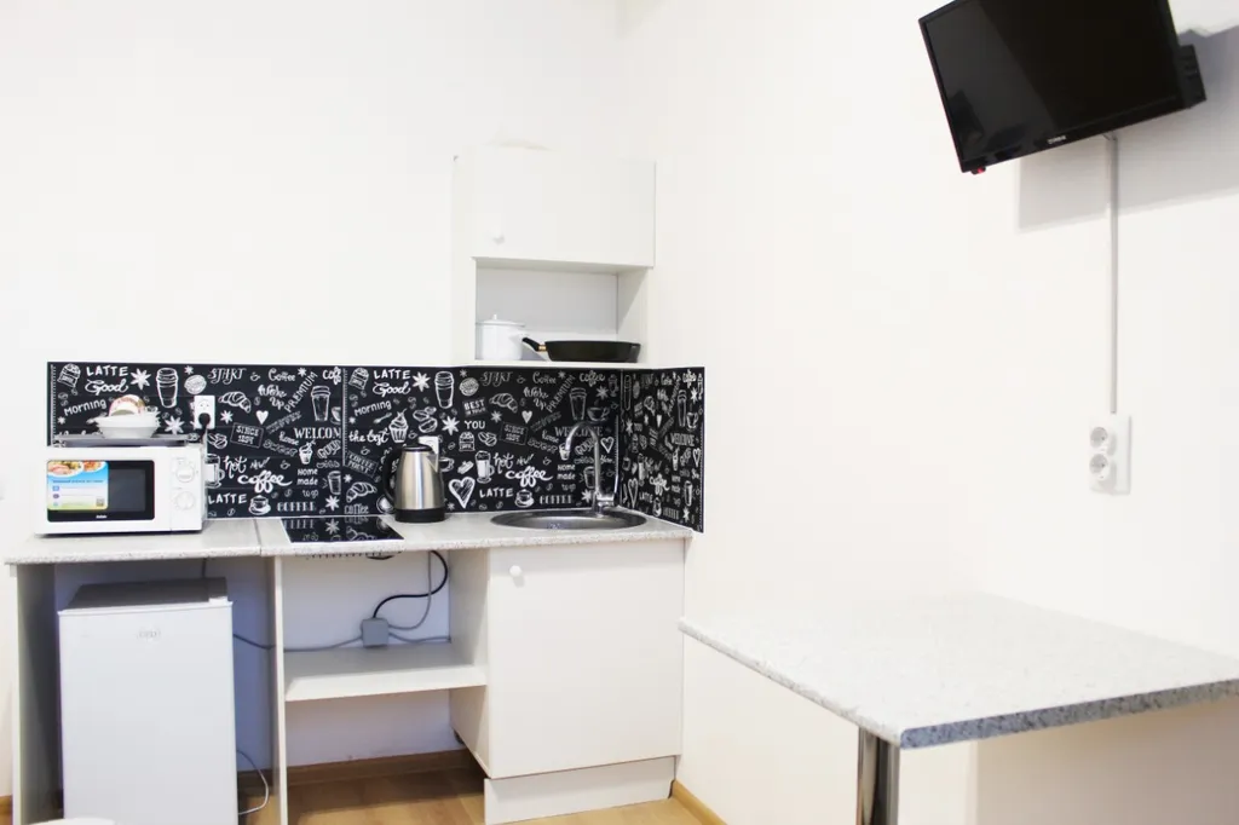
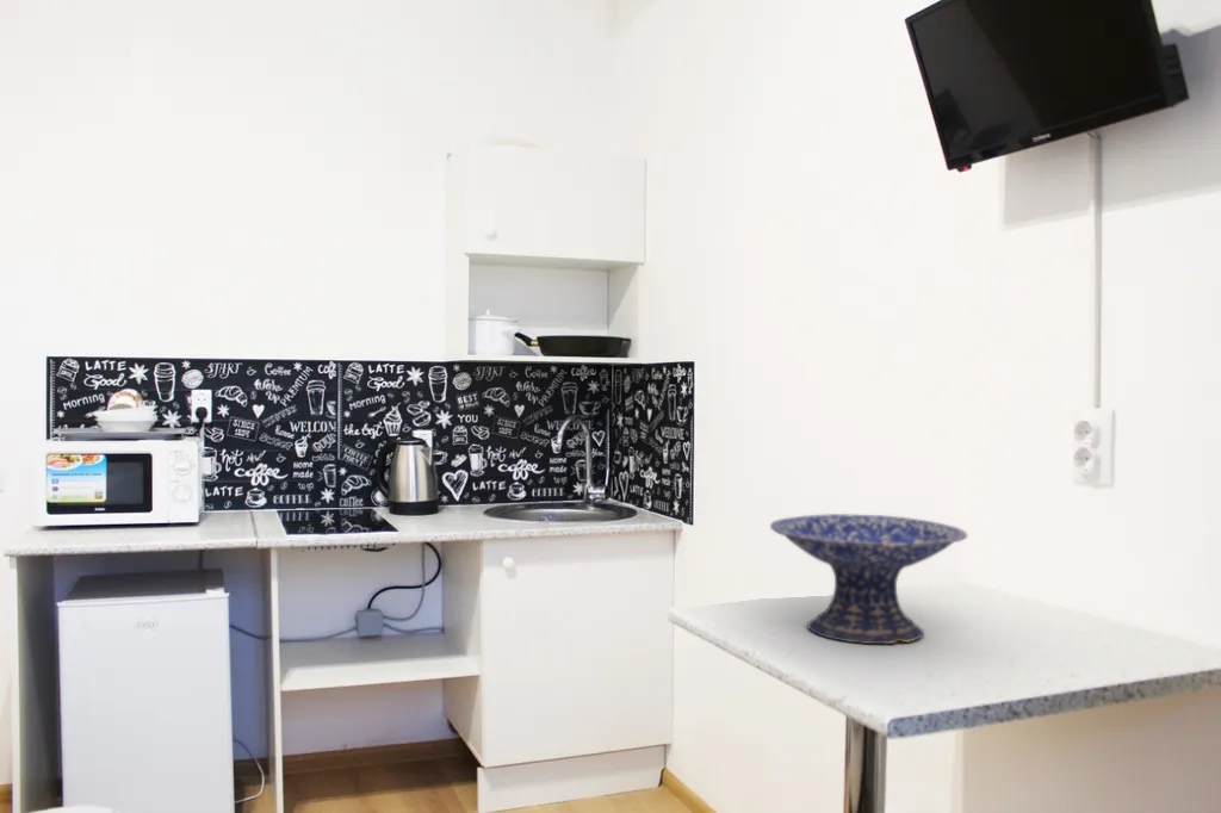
+ decorative bowl (866, 578)
